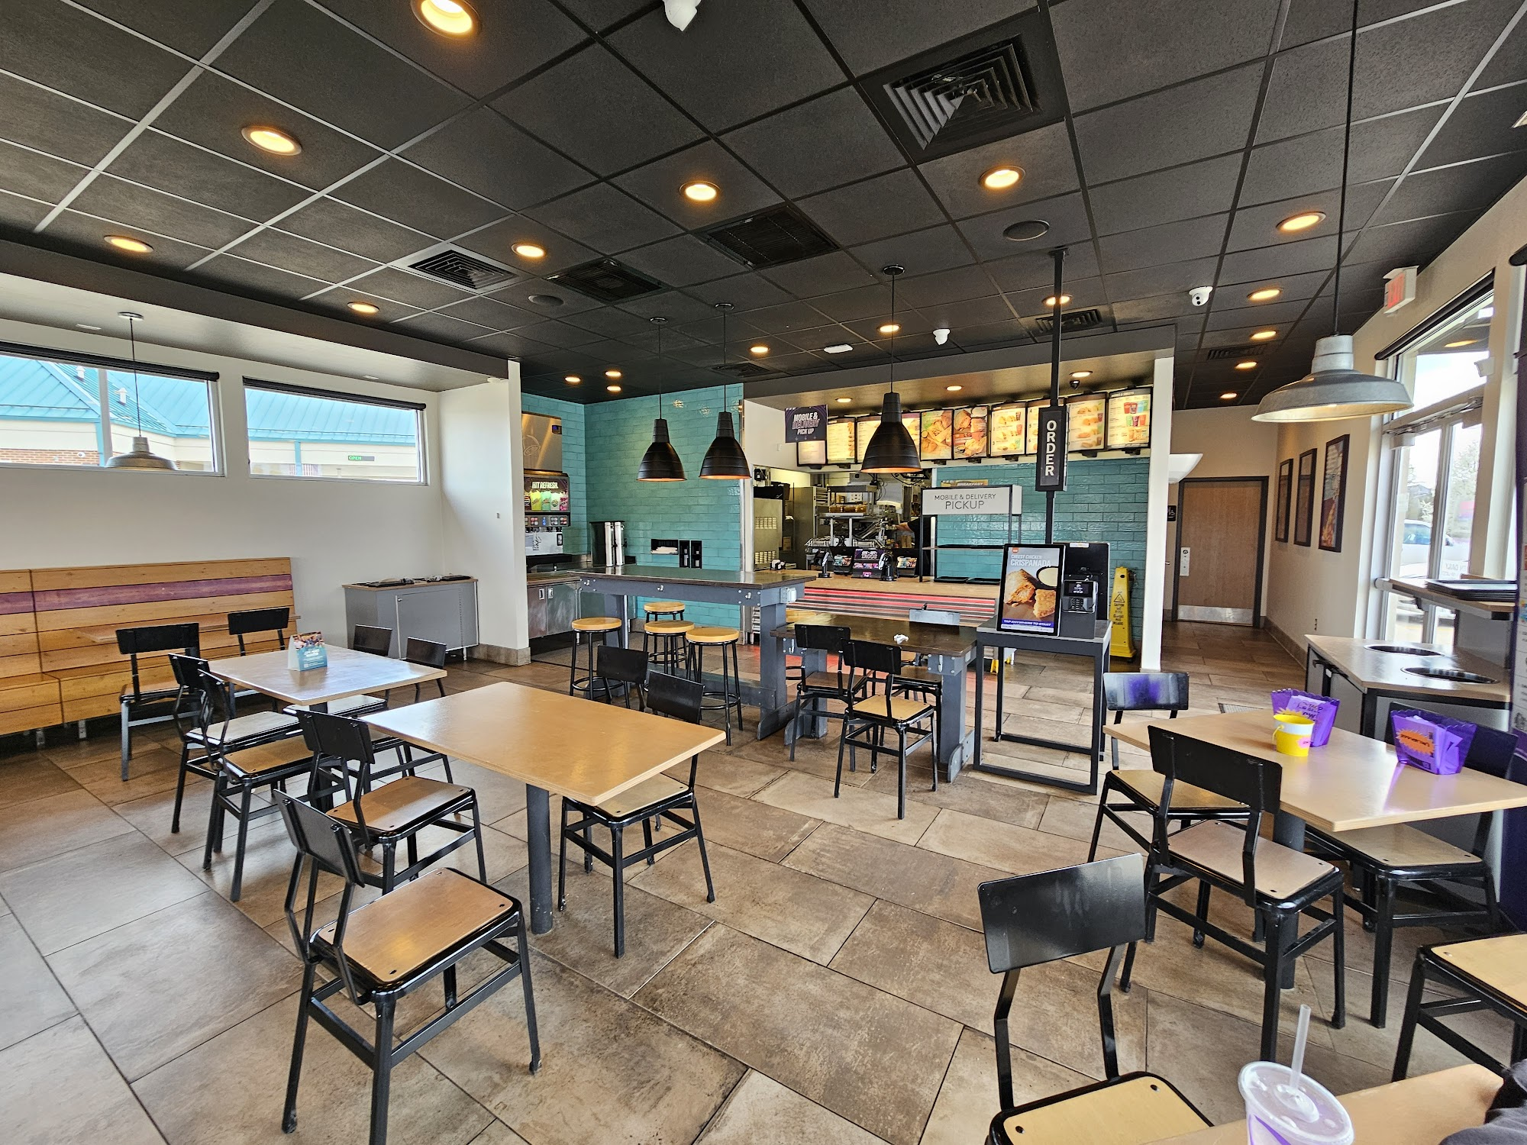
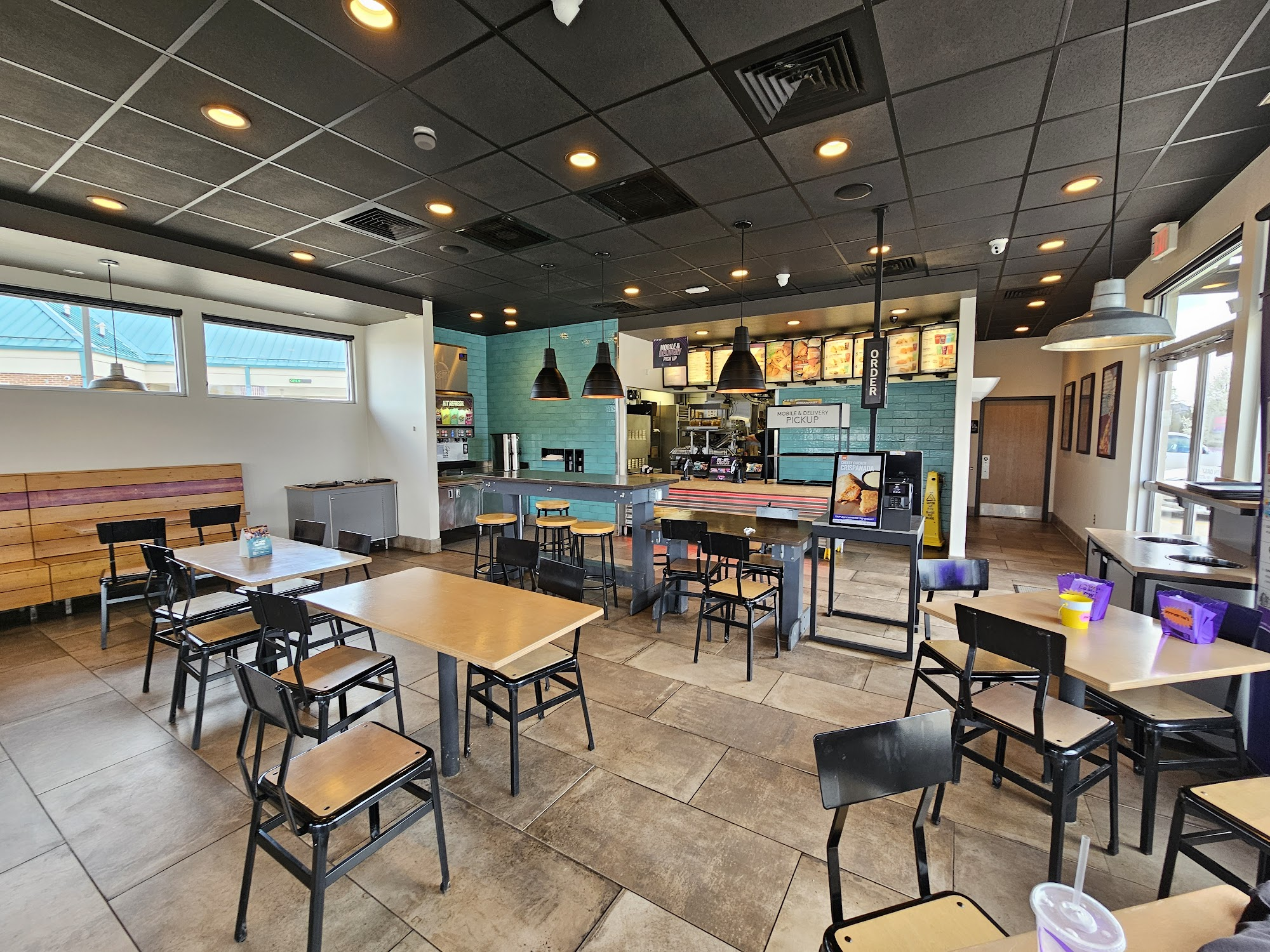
+ smoke detector (424, 138)
